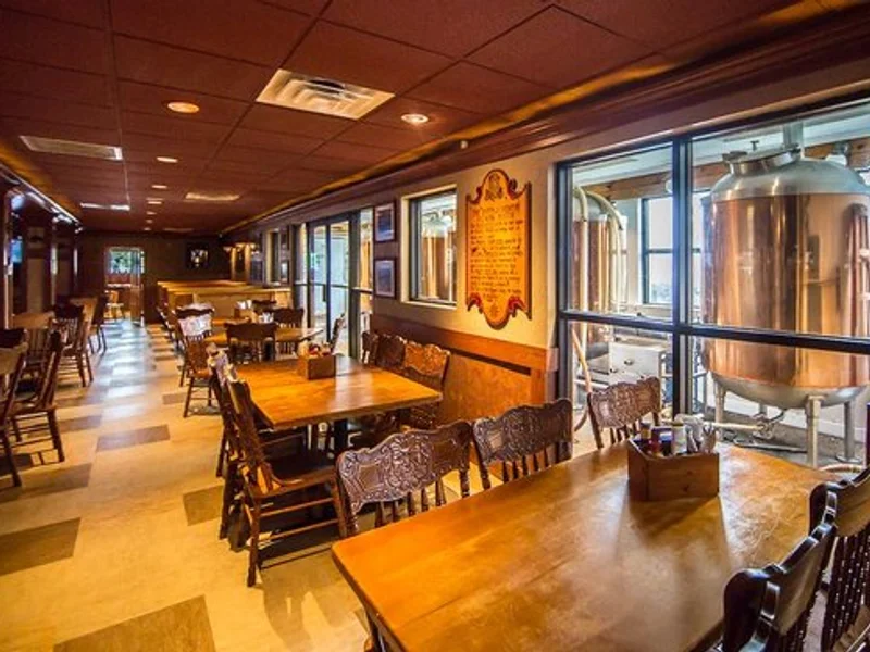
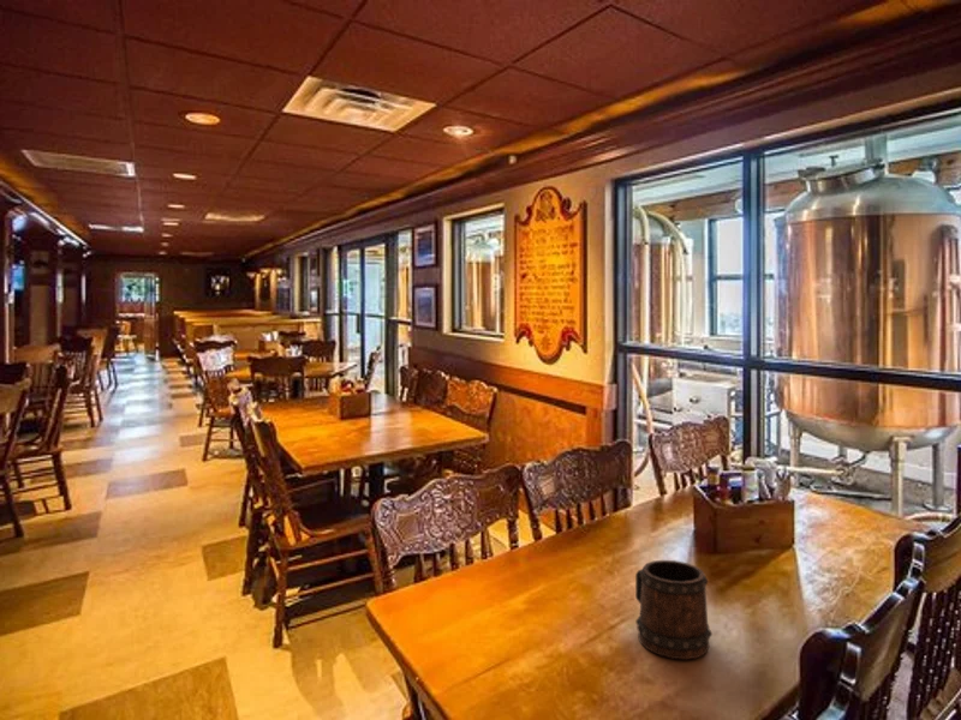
+ beer mug (669, 604)
